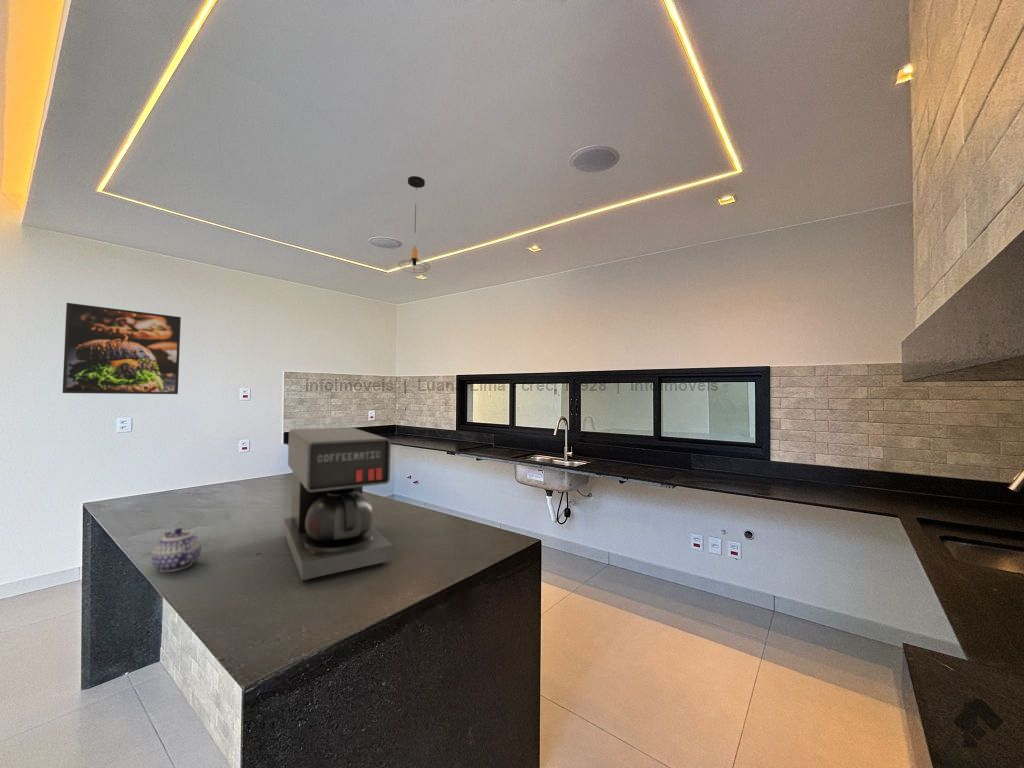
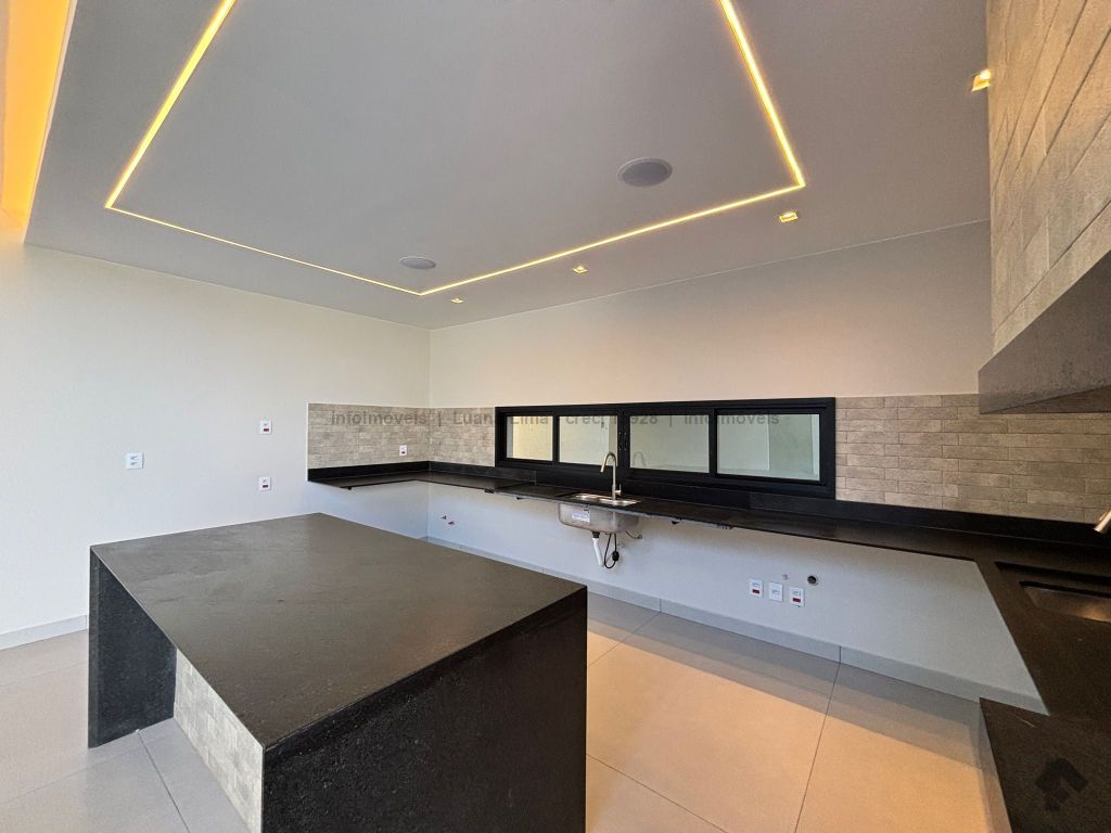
- coffee maker (334, 490)
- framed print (126, 352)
- teapot (177, 547)
- pendant light (415, 228)
